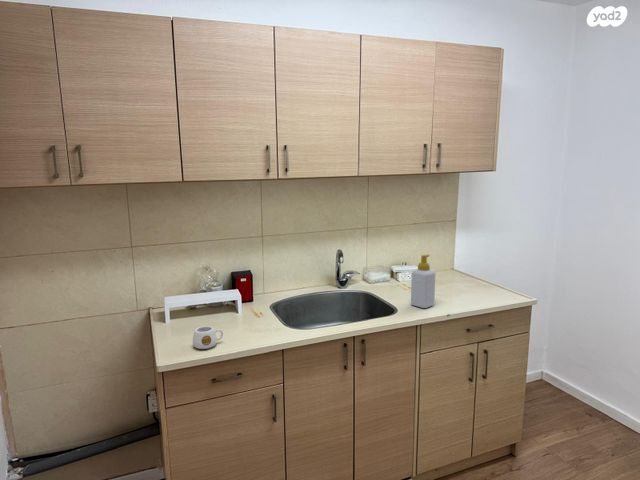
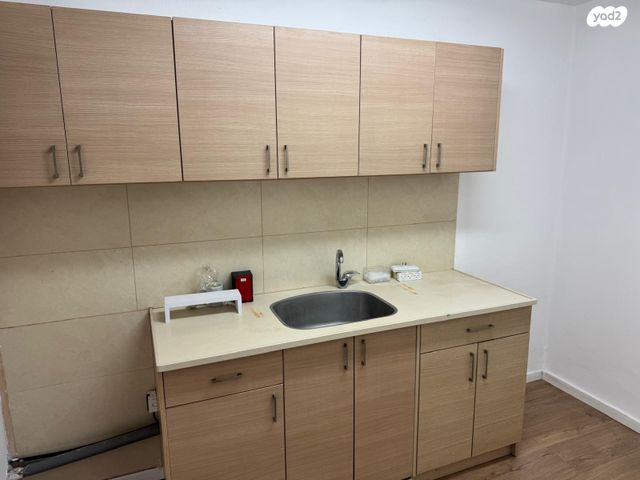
- soap bottle (423, 280)
- mug (208, 336)
